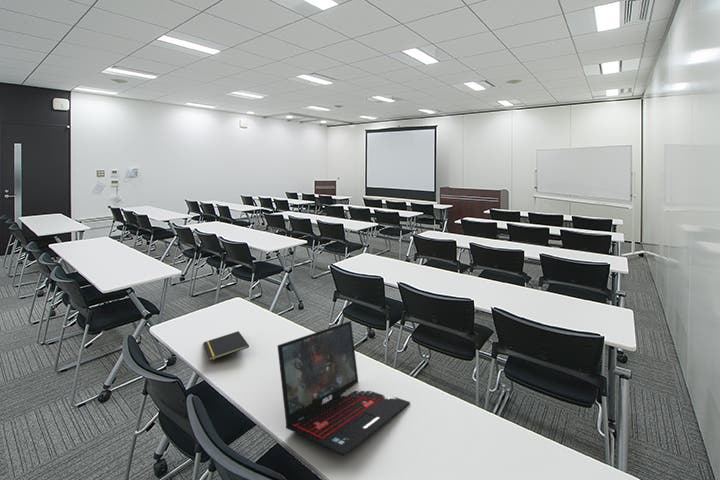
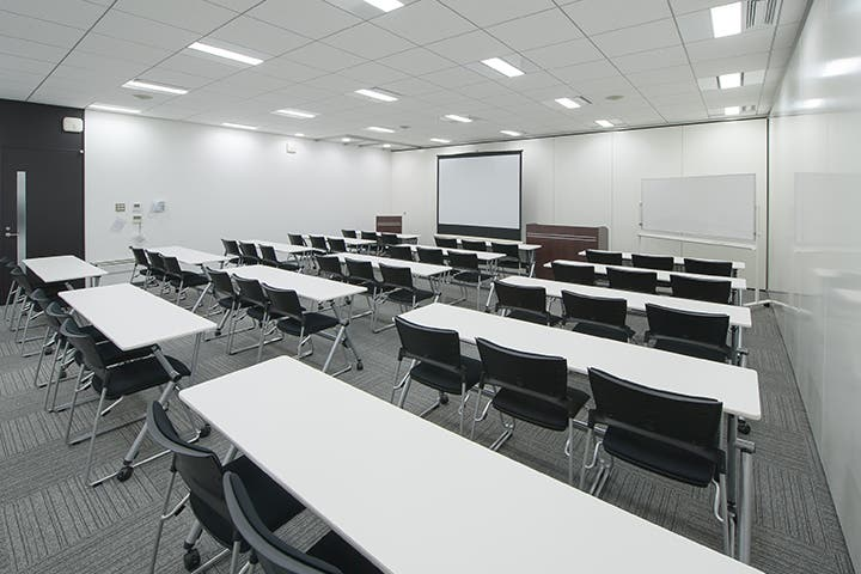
- laptop (347, 377)
- notepad (225, 344)
